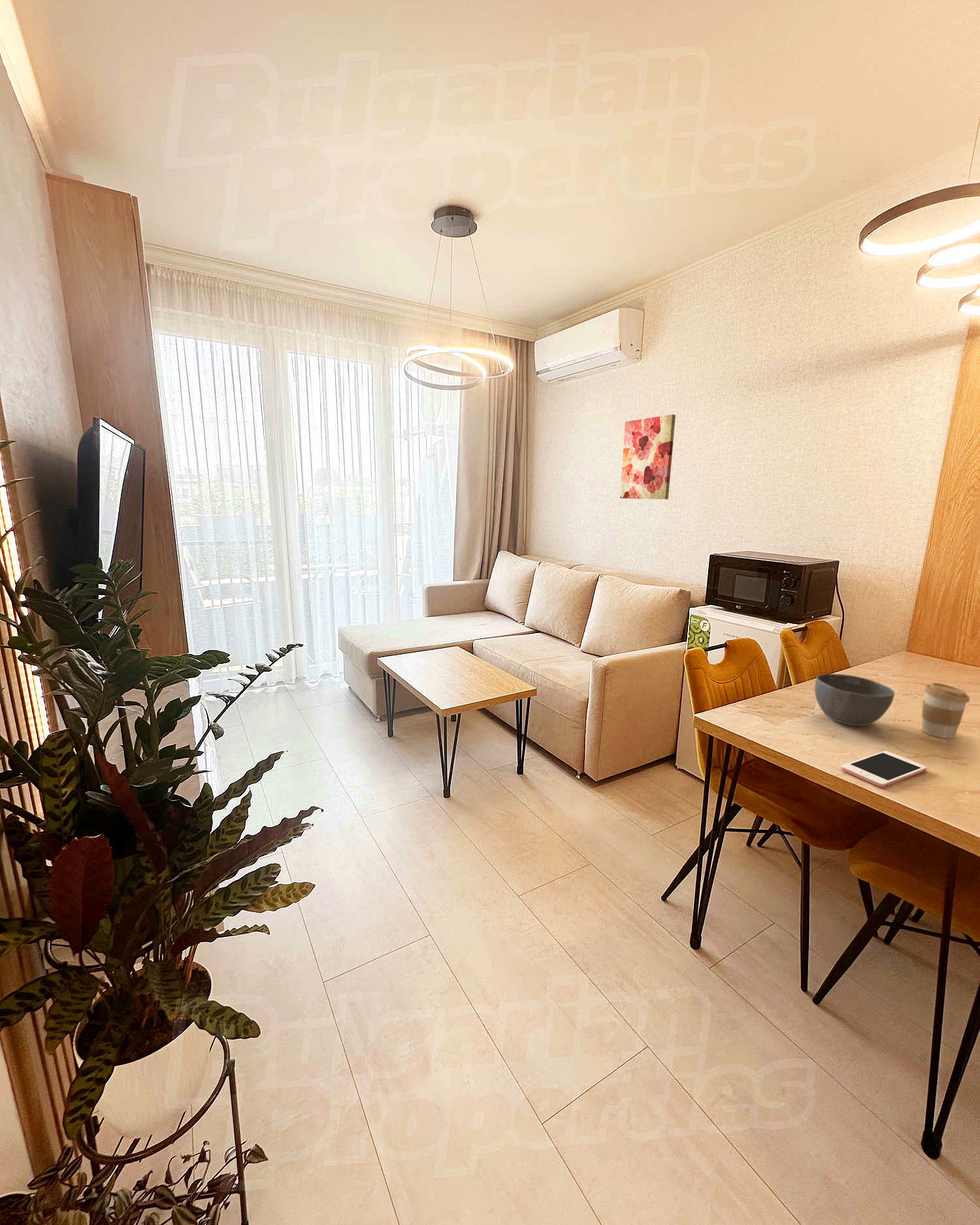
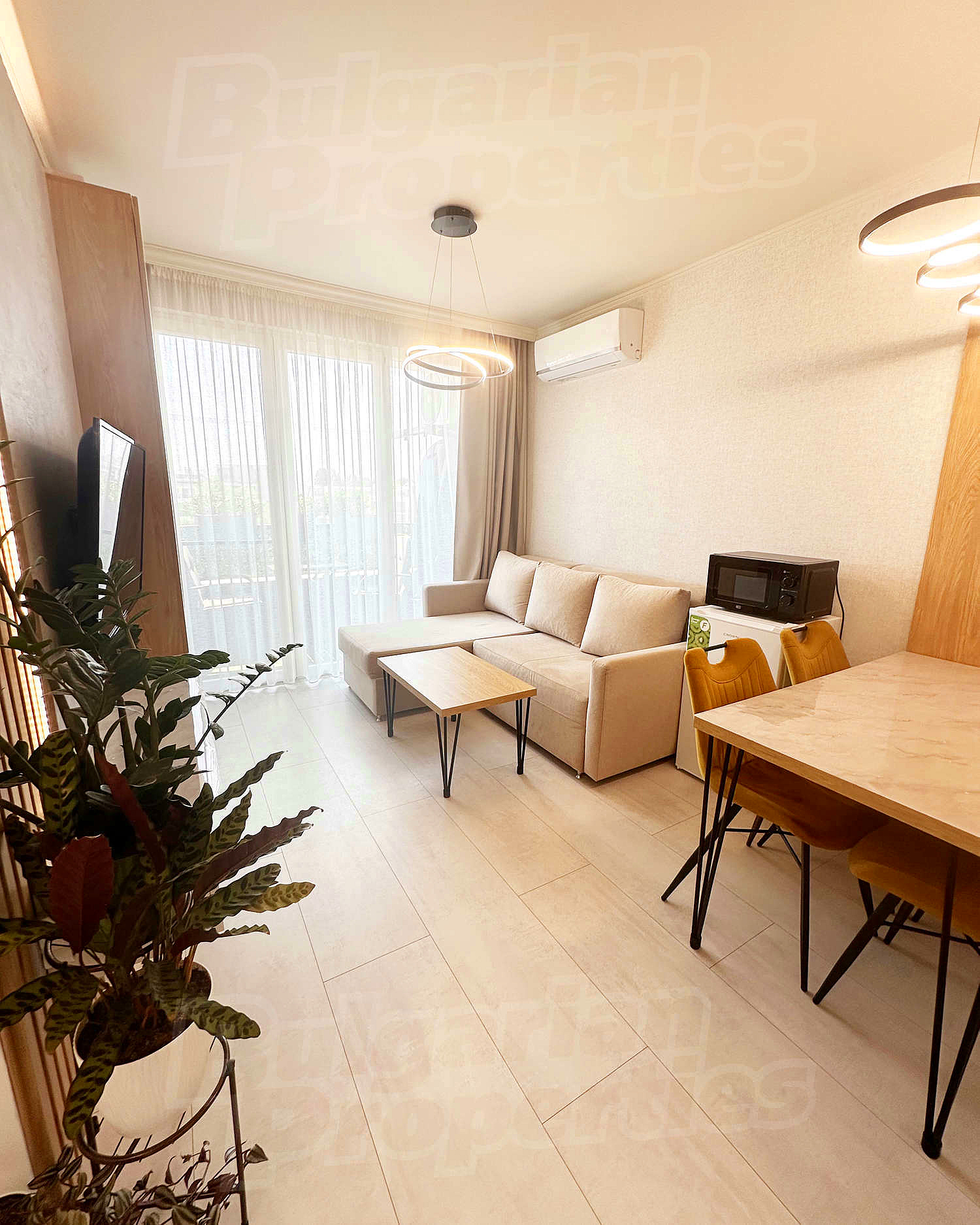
- bowl (851, 702)
- coffee cup (943, 710)
- wall art (645, 459)
- cell phone (884, 768)
